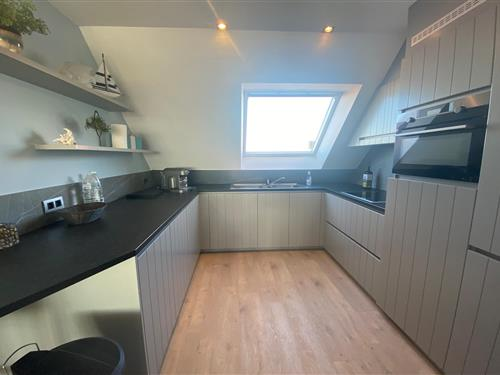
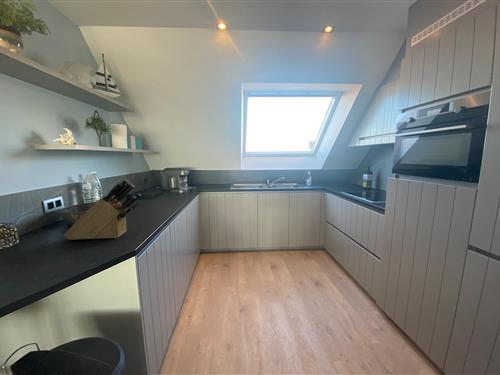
+ knife block (104, 208)
